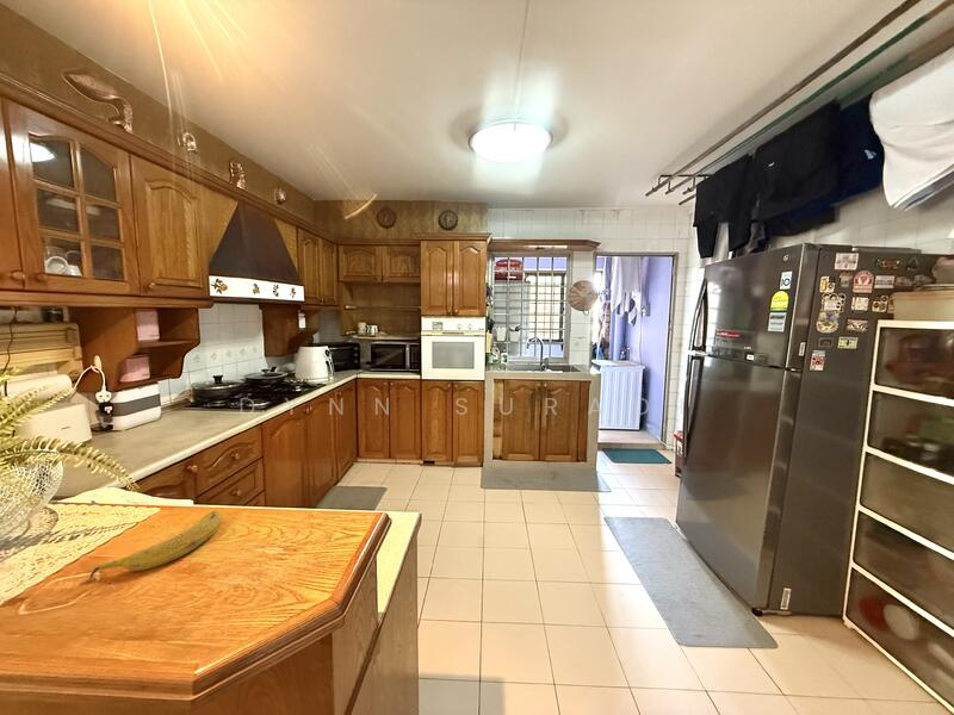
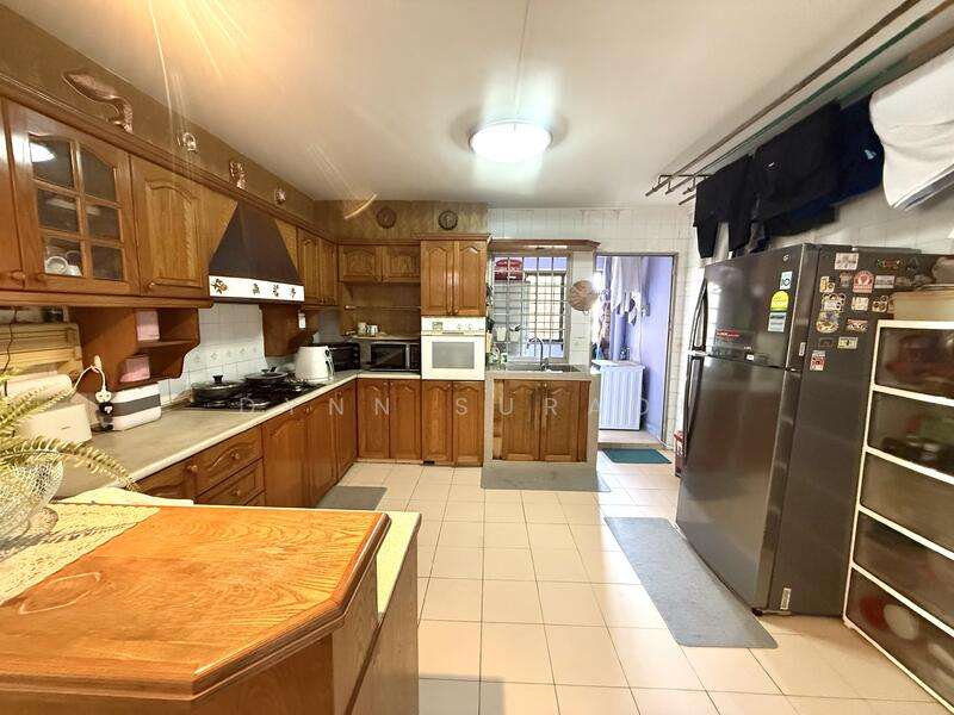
- fruit (171, 540)
